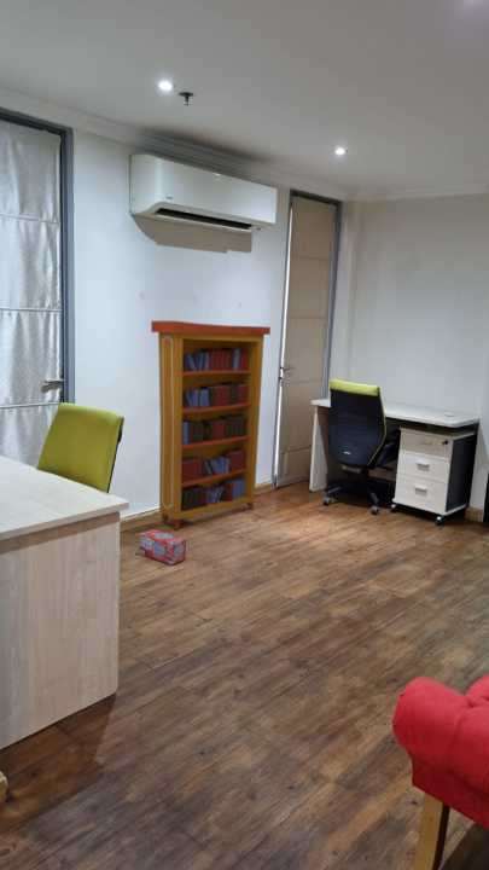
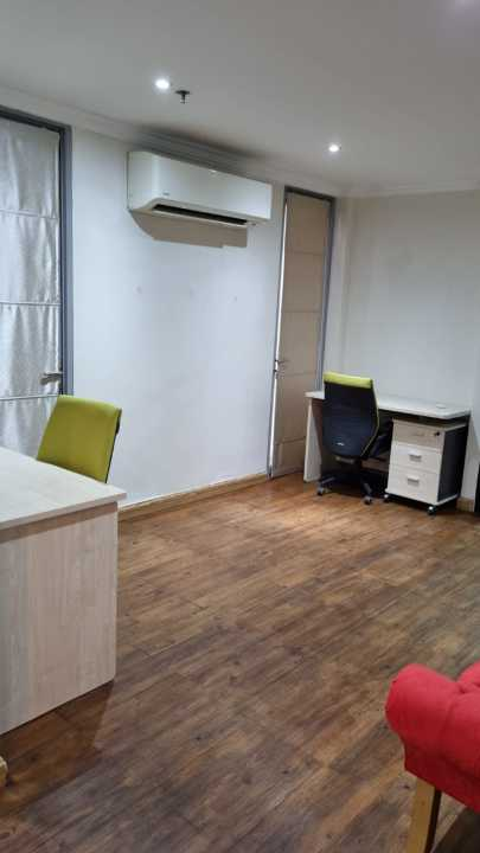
- bookcase (209, 420)
- box (162, 546)
